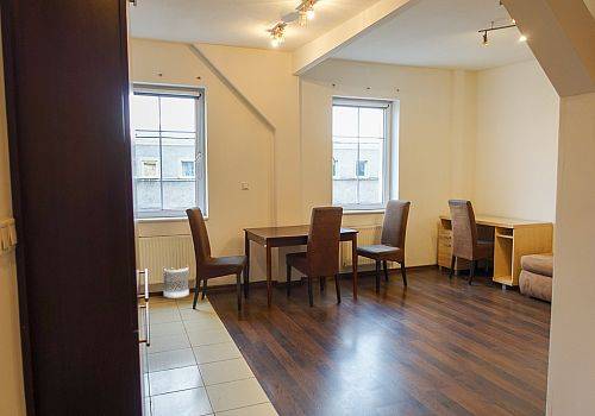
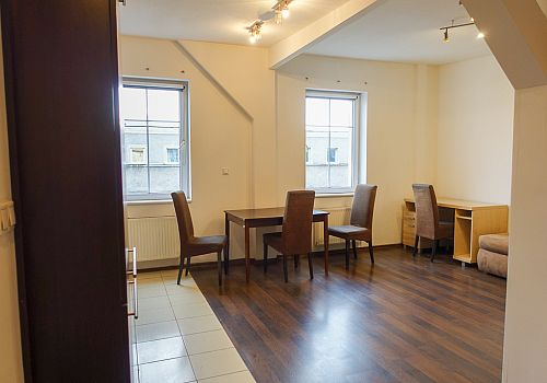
- wastebasket (175, 281)
